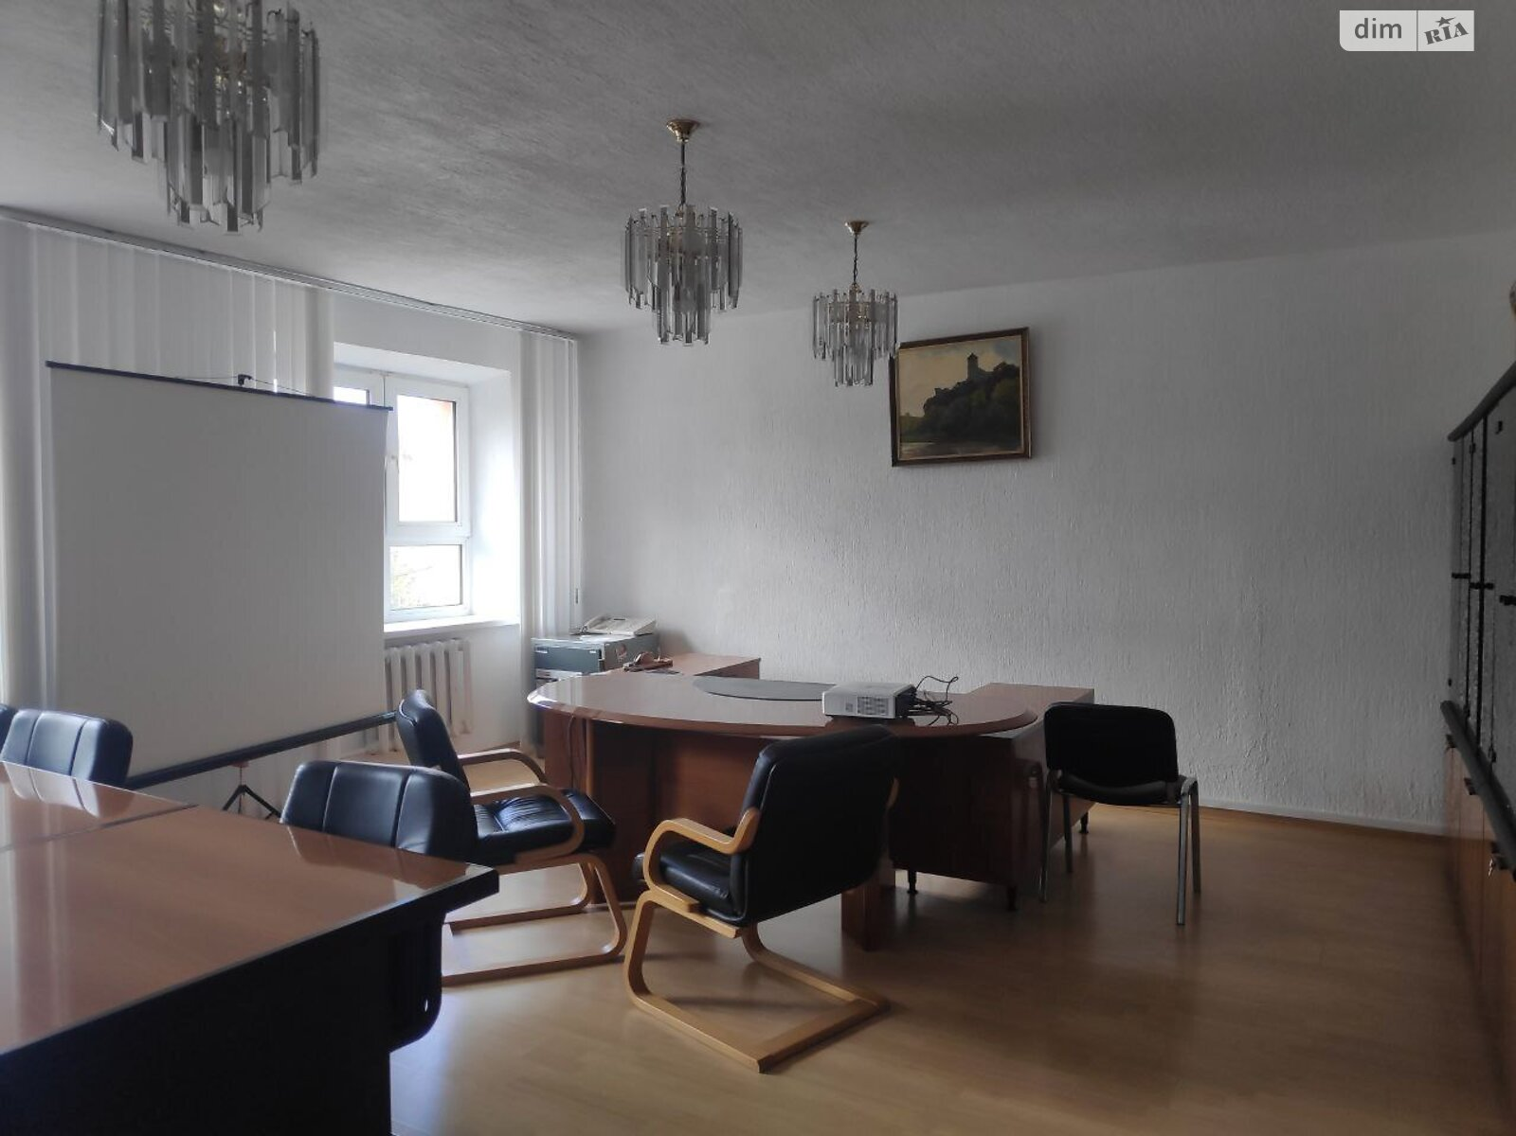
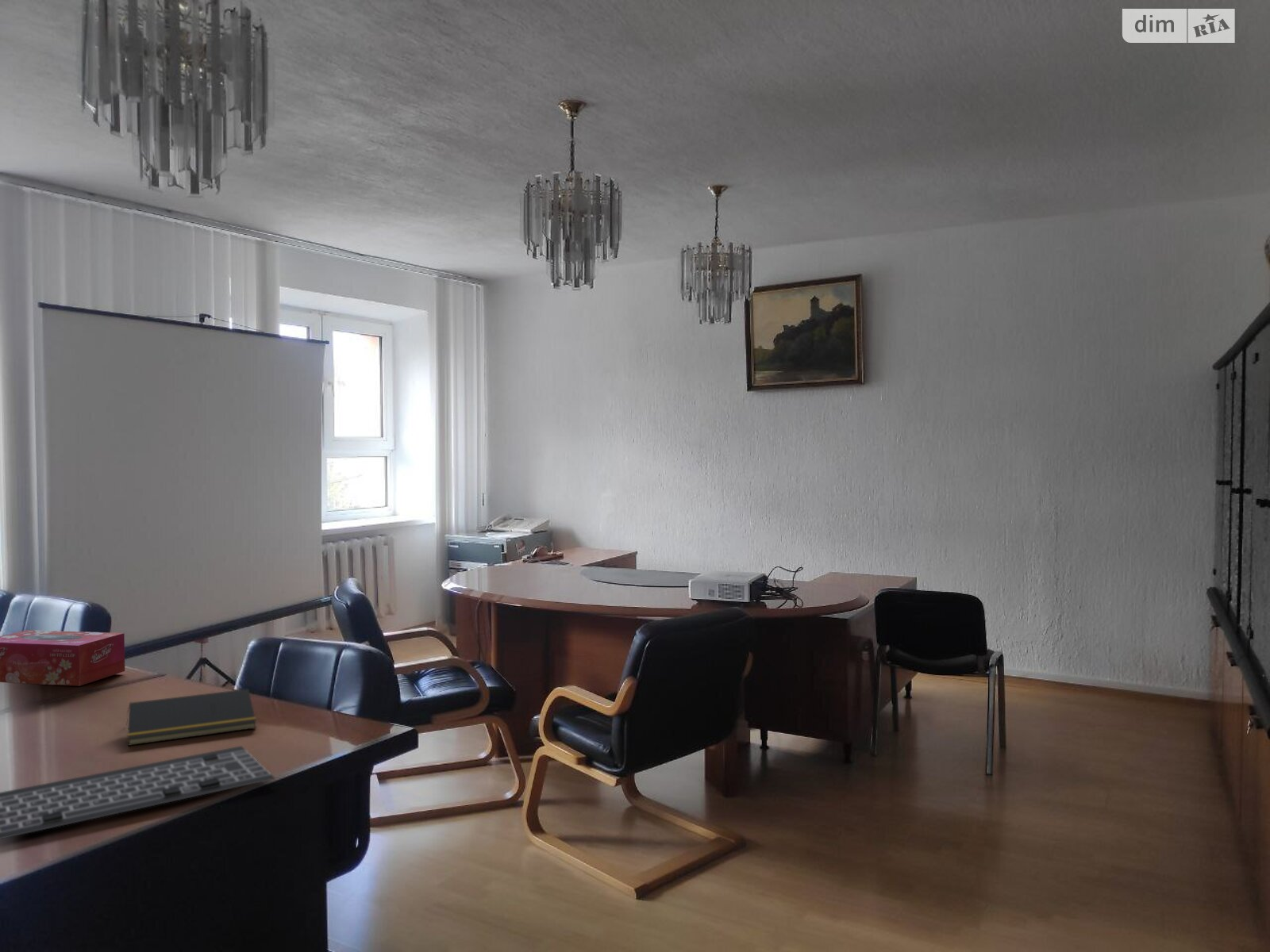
+ keyboard (121, 790)
+ notepad (192, 715)
+ tissue box (52, 656)
